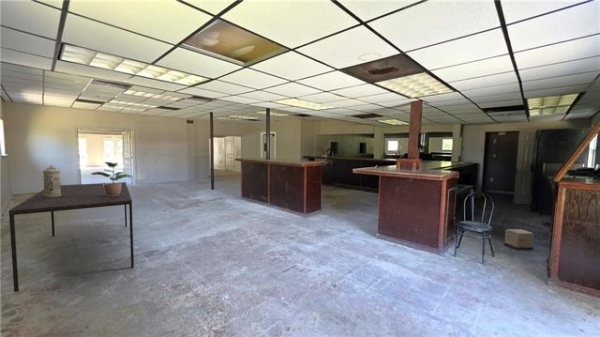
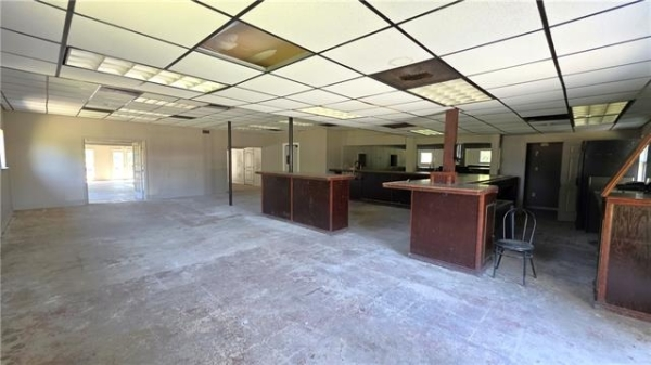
- water filter (51, 180)
- potted plant (112, 178)
- dining table (84, 208)
- cardboard box (519, 238)
